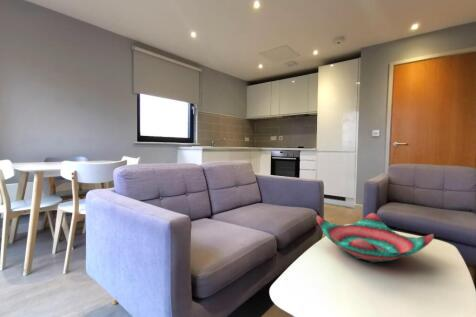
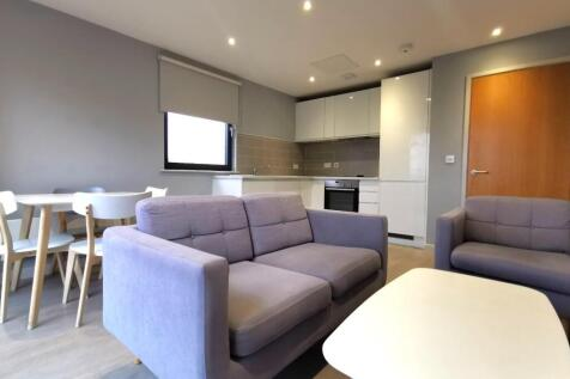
- decorative bowl (367, 238)
